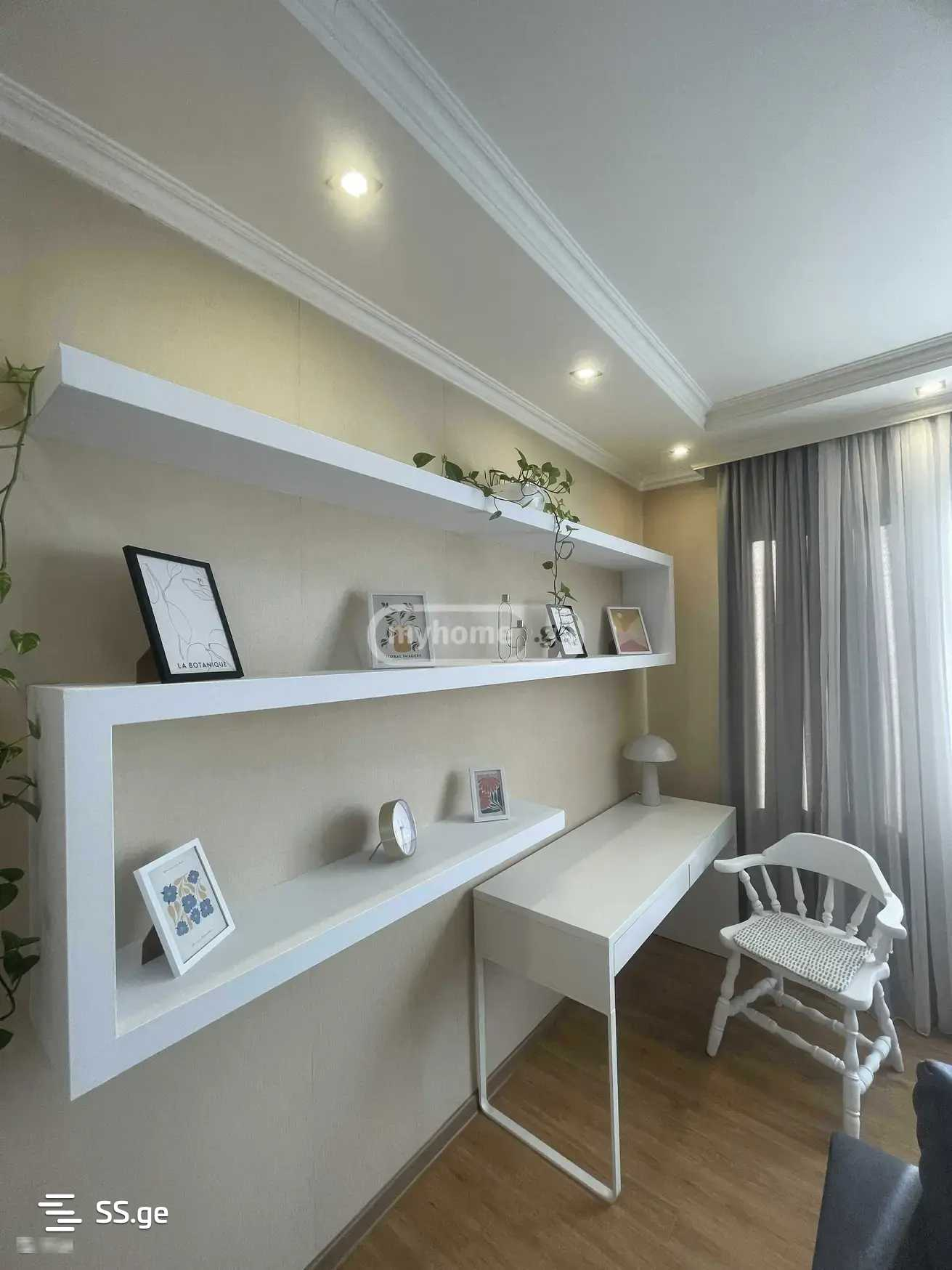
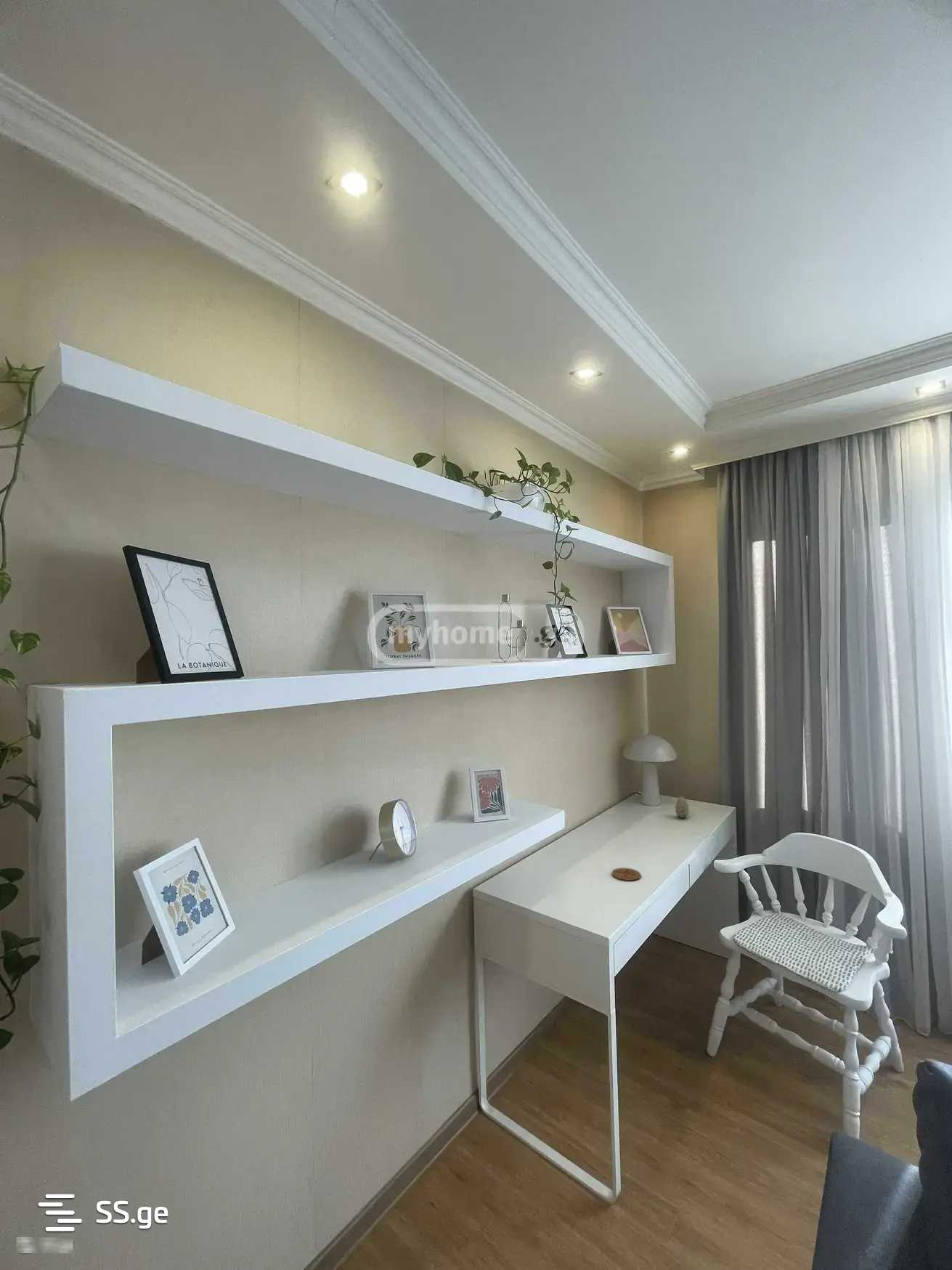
+ decorative egg (682, 806)
+ coaster (626, 873)
